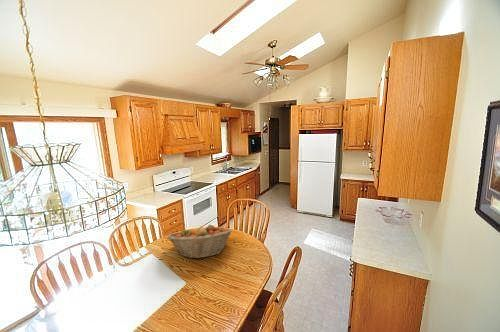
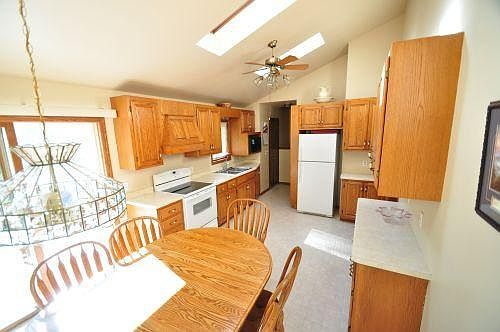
- fruit basket (200, 237)
